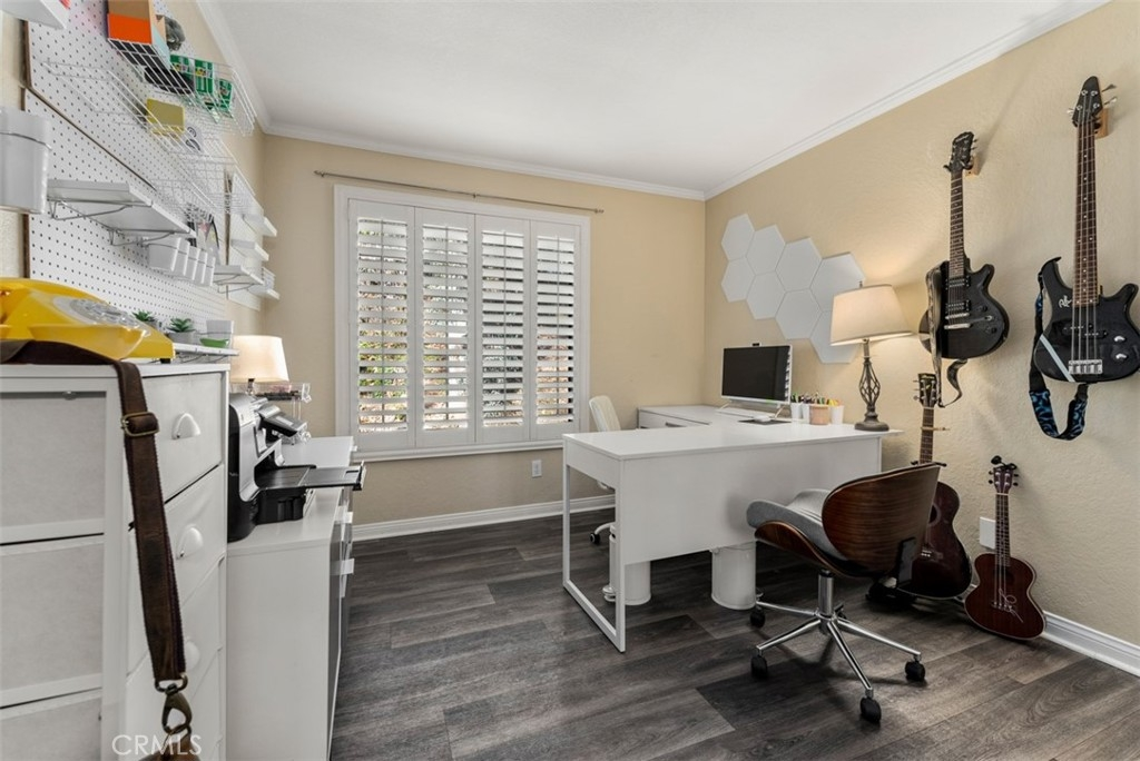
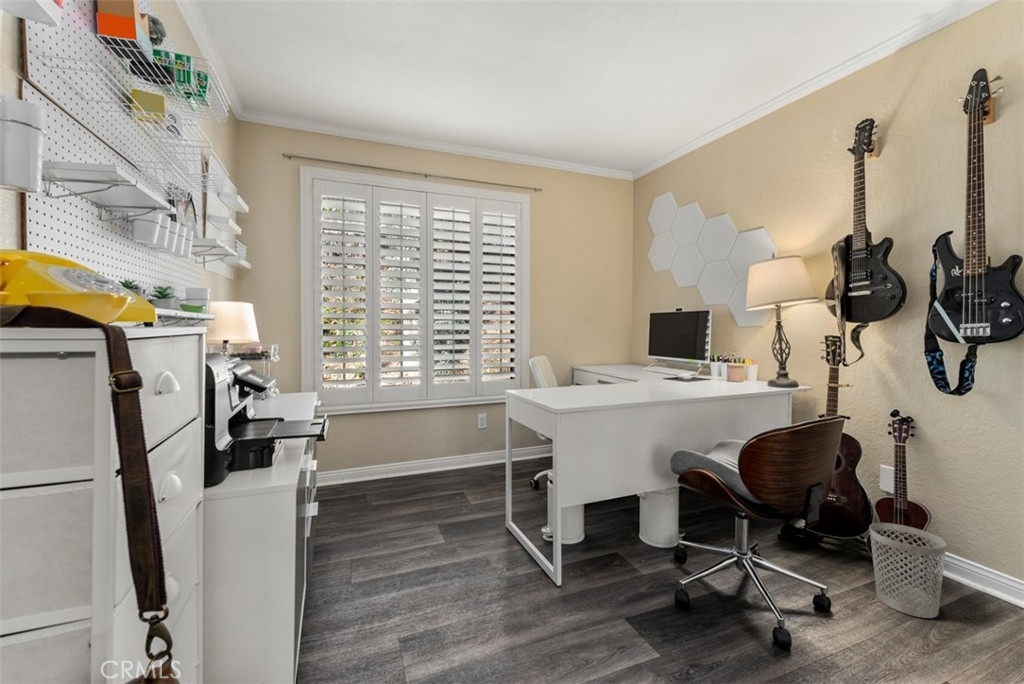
+ wastebasket (906, 569)
